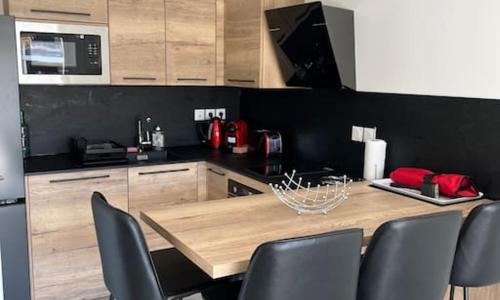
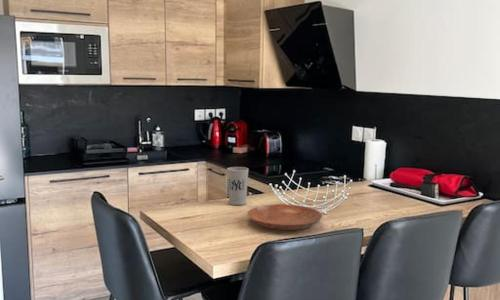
+ cup (237, 186)
+ bowl (284, 218)
